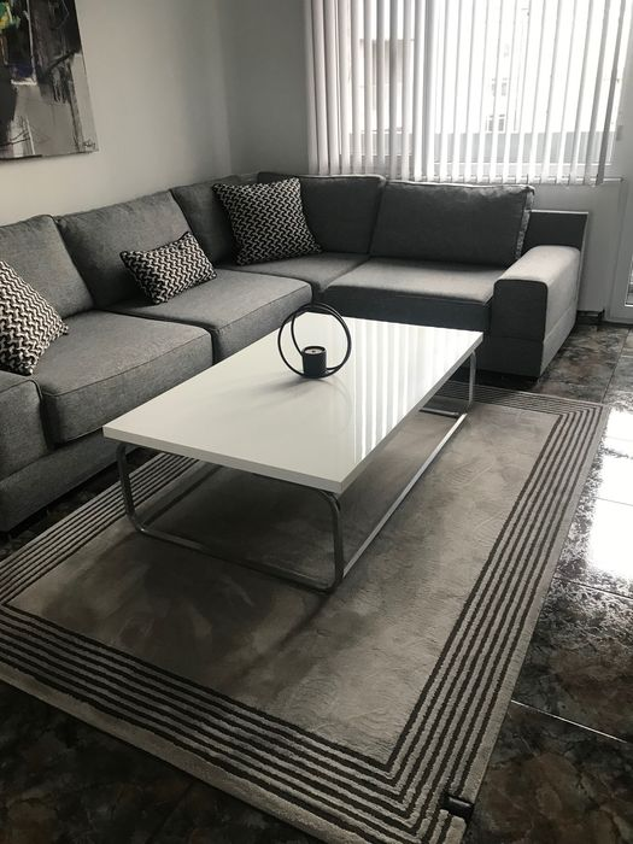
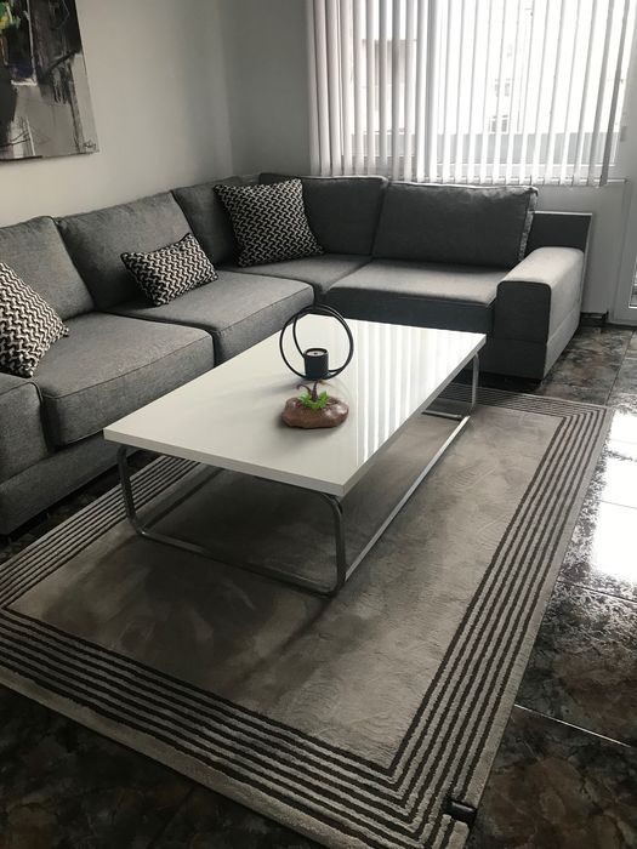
+ succulent planter (314, 397)
